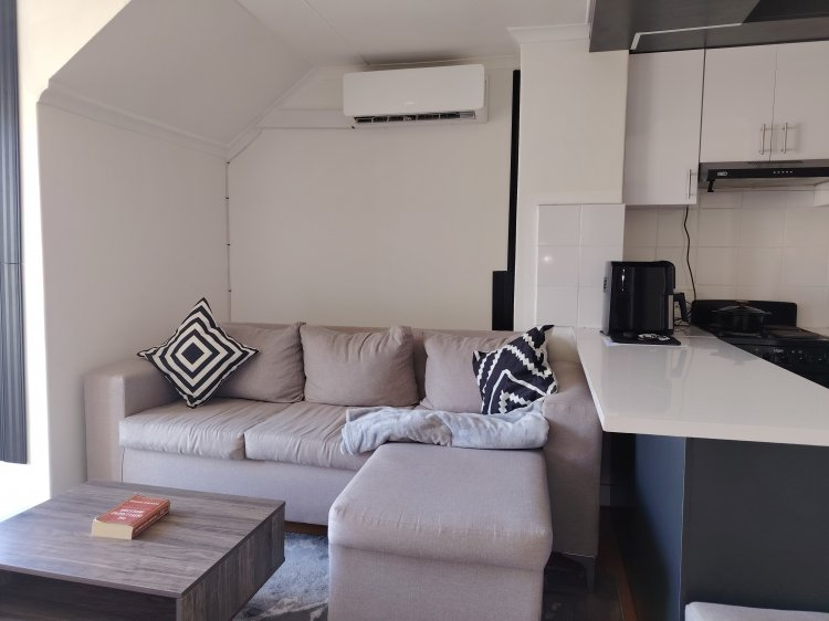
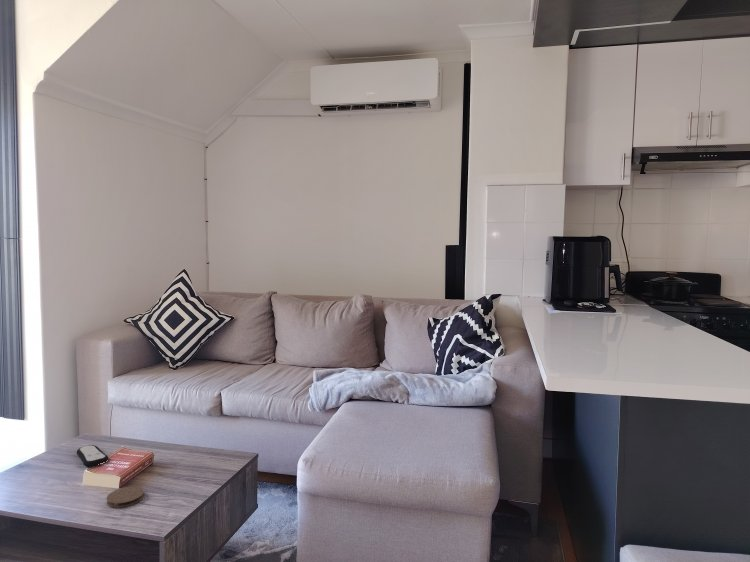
+ coaster (125, 496)
+ remote control (91, 454)
